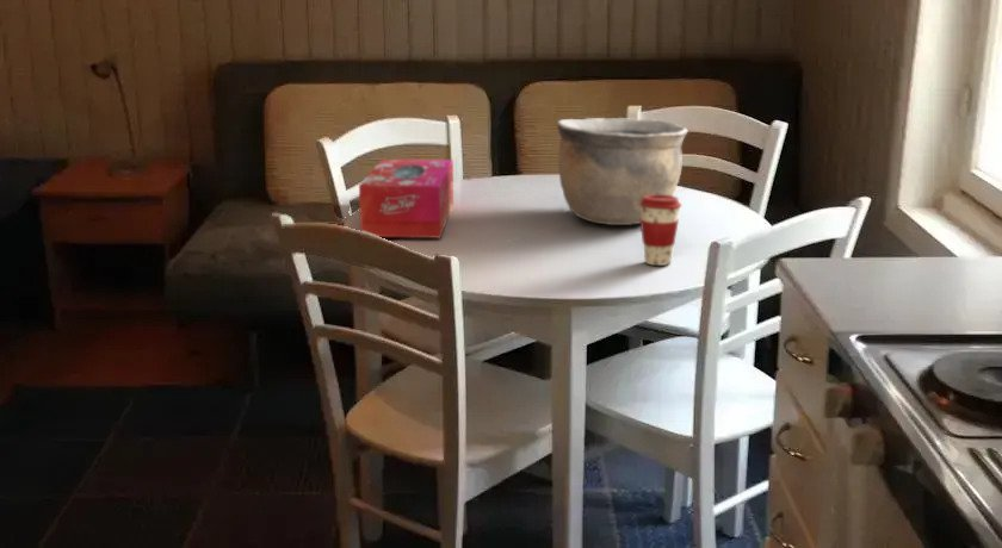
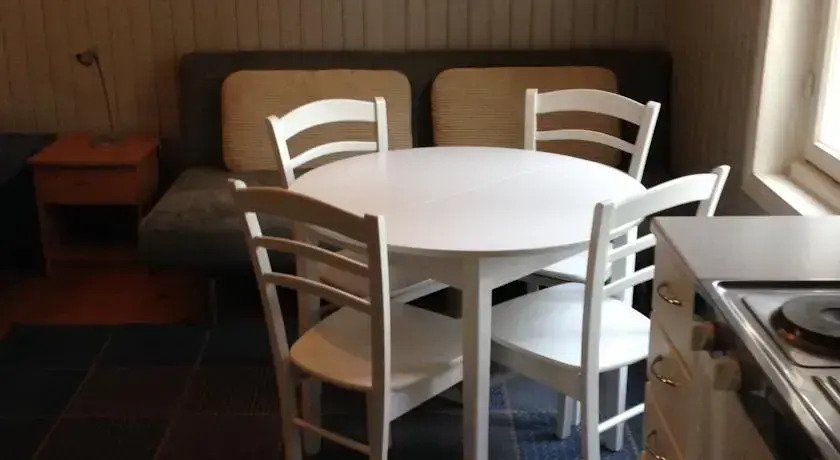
- coffee cup (658, 230)
- bowl (619, 170)
- tissue box (409, 195)
